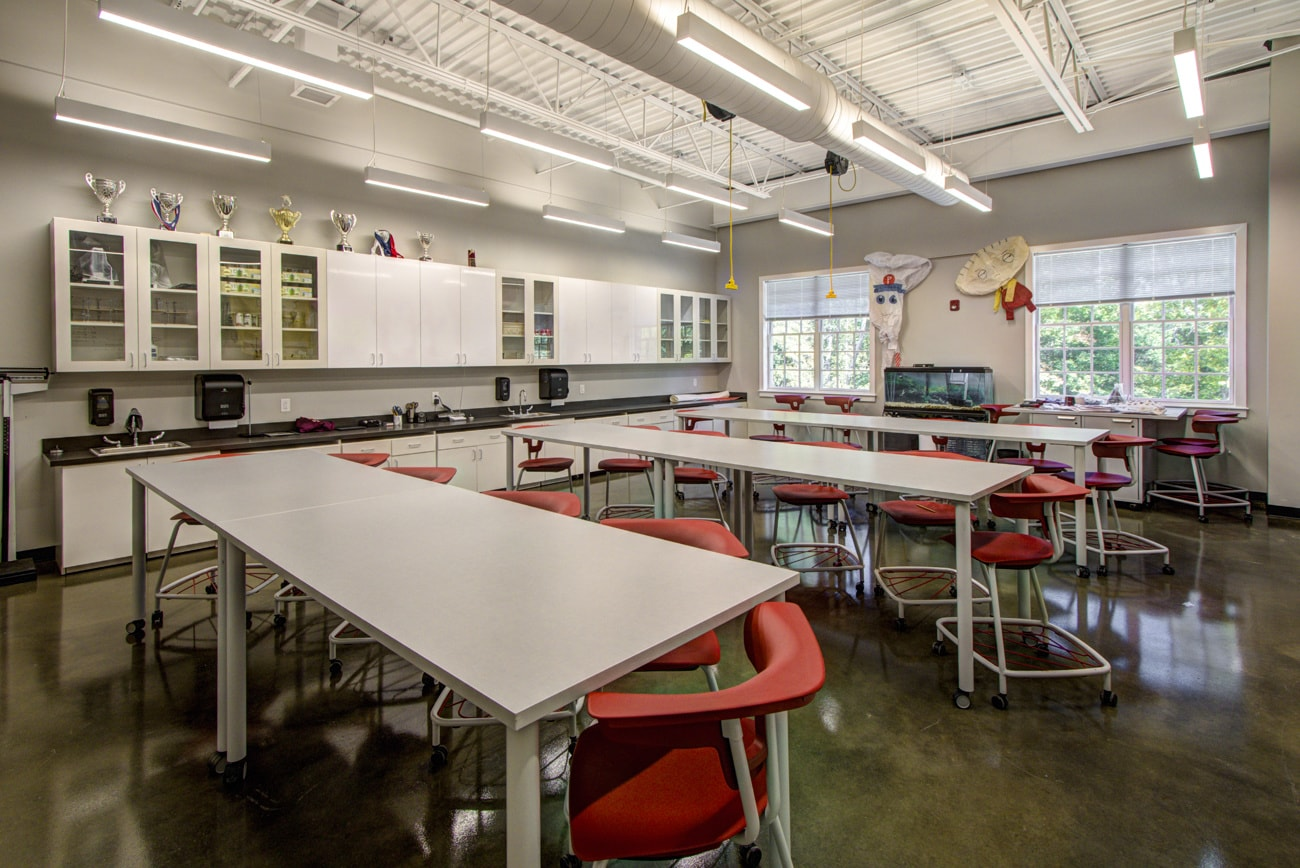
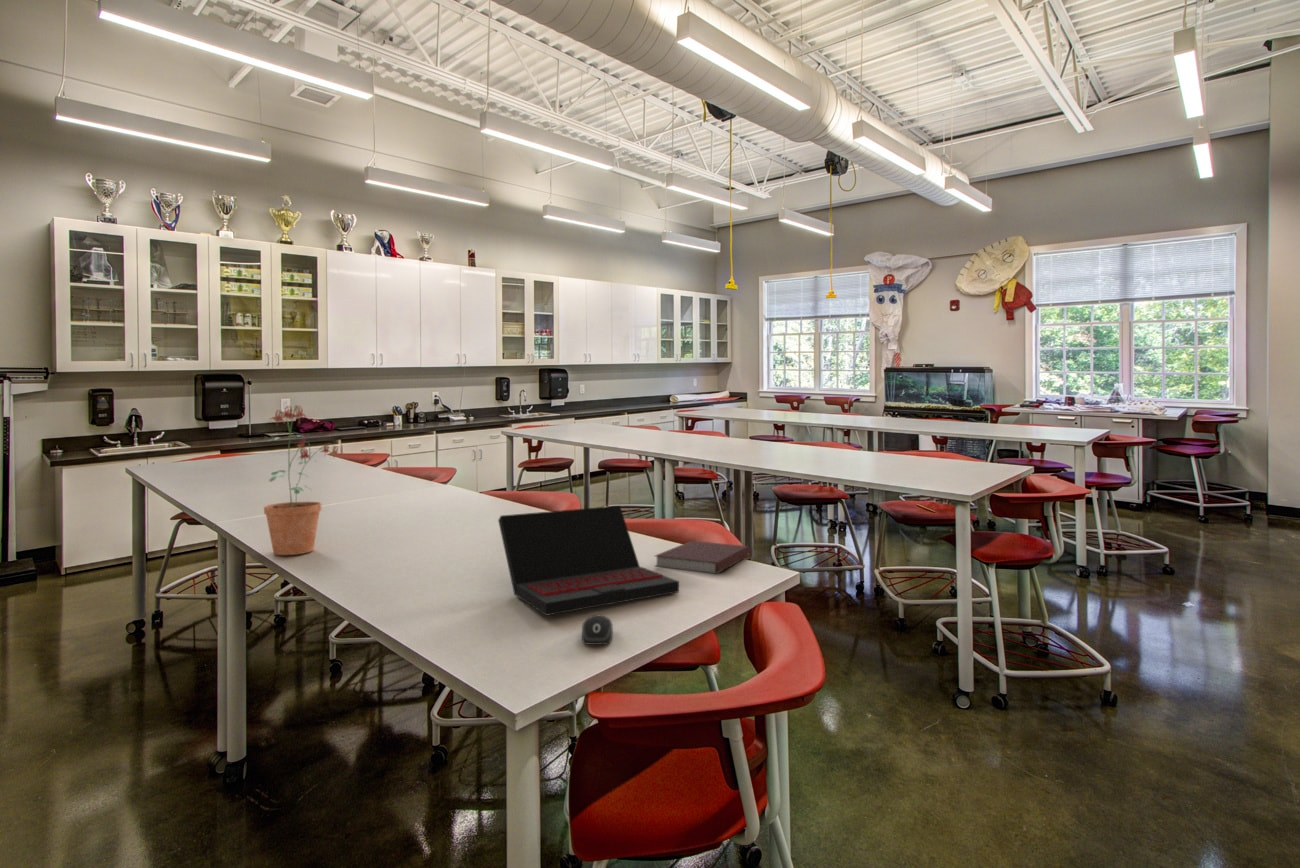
+ notebook (703, 556)
+ potted plant (299, 478)
+ computer mouse (597, 626)
+ laptop (586, 552)
